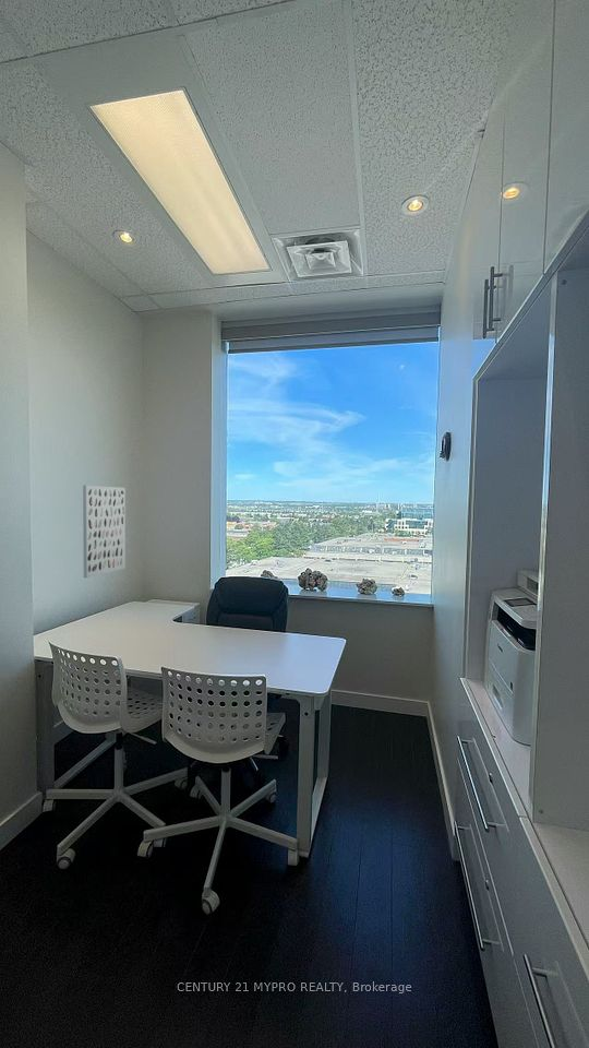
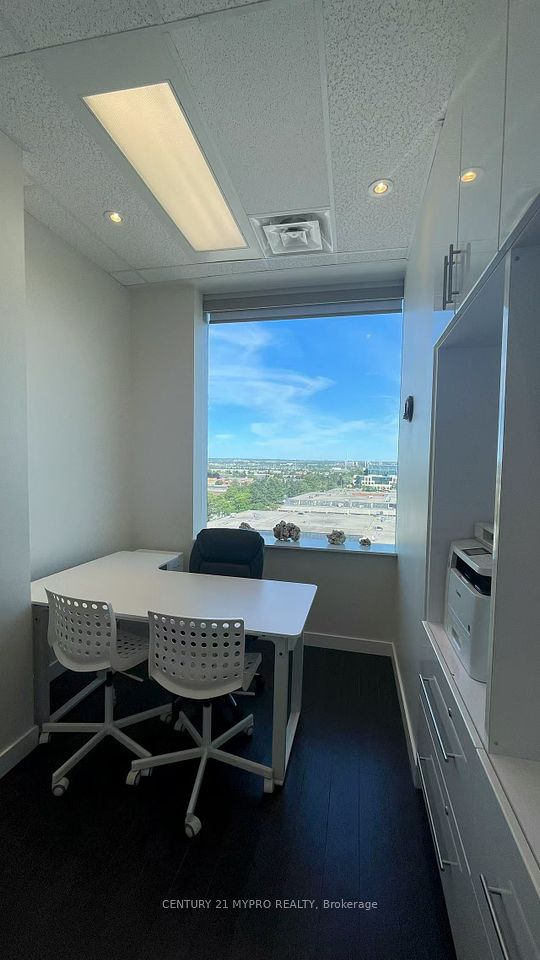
- wall art (105, 529)
